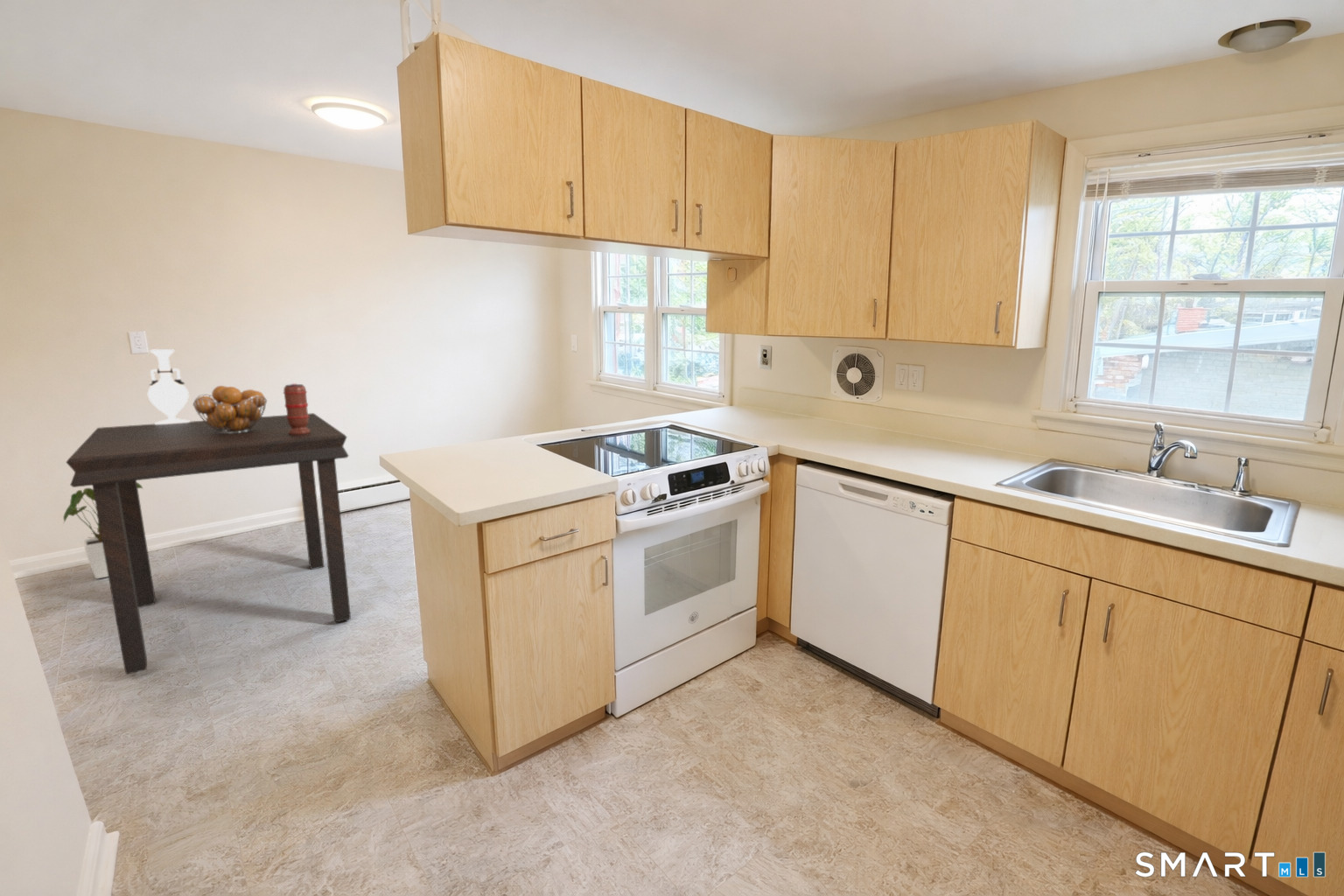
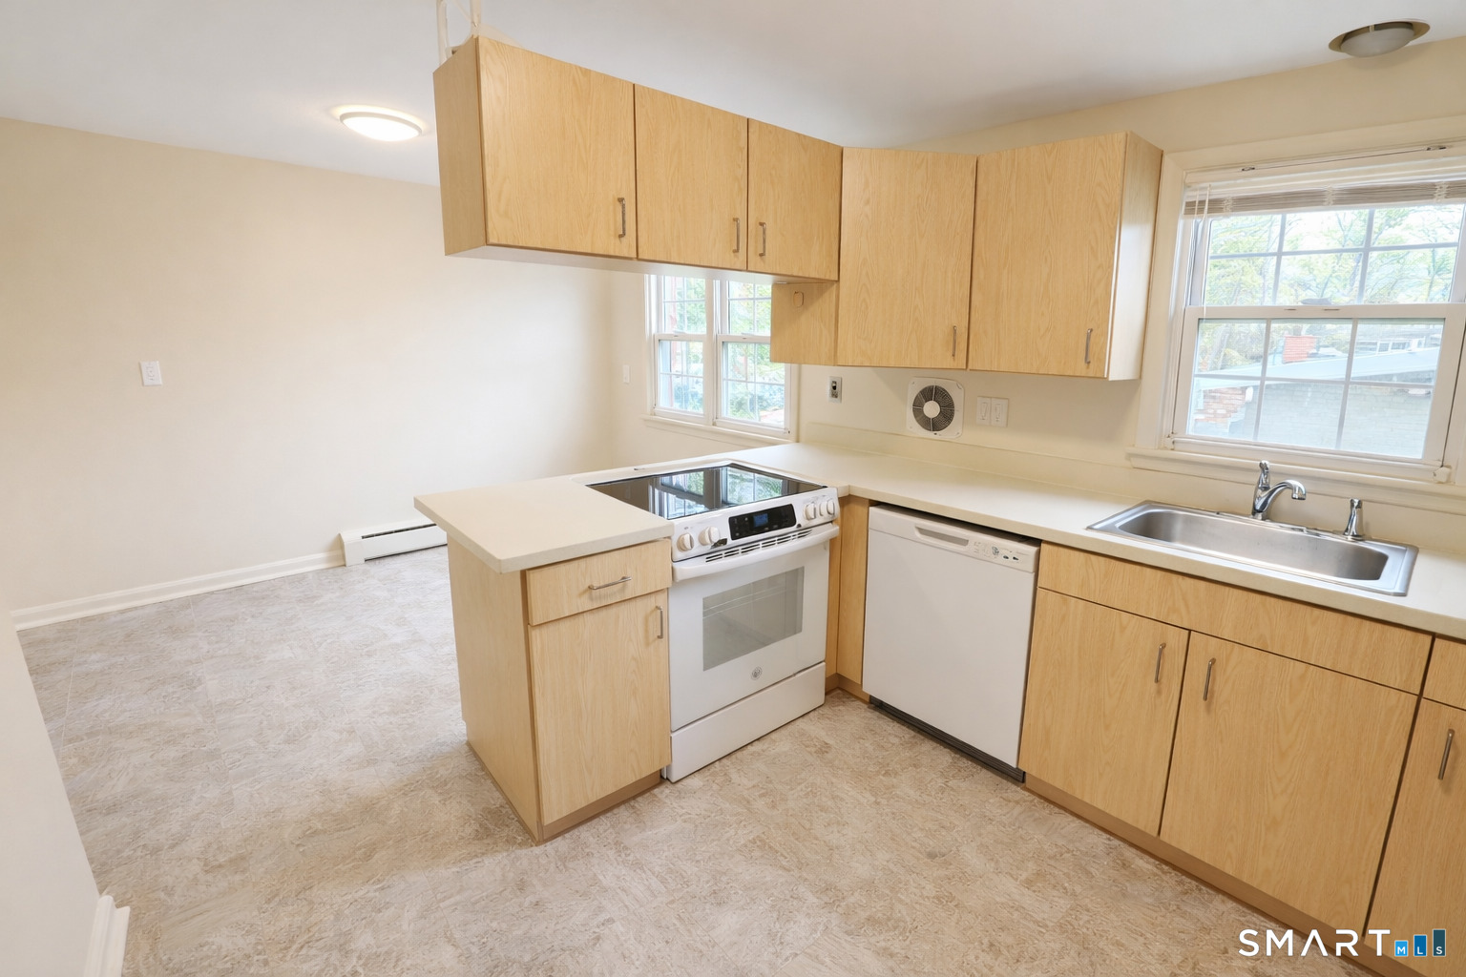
- dining table (222, 471)
- vase (167, 388)
- fruit basket (231, 408)
- house plant (100, 530)
- spice grinder (297, 408)
